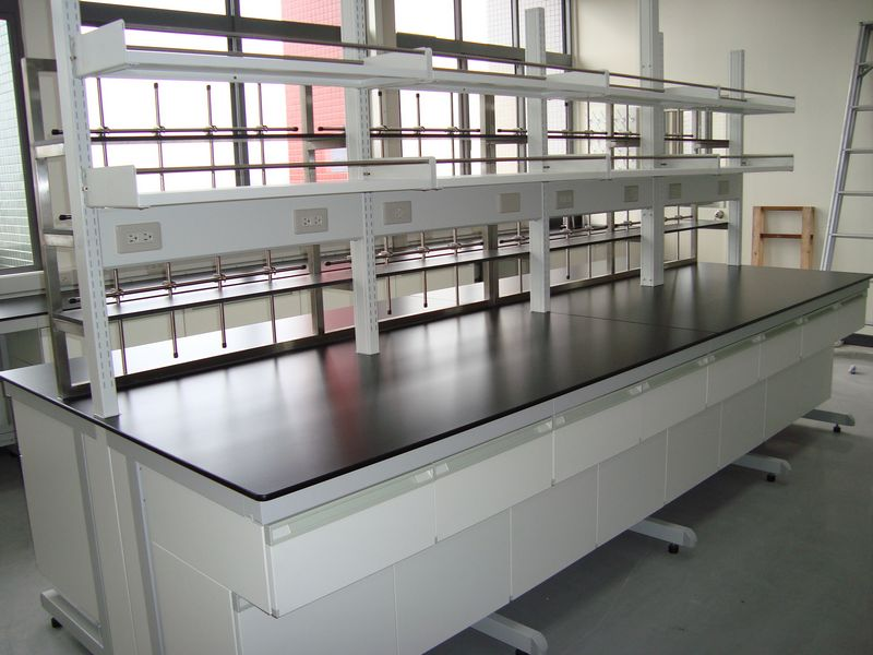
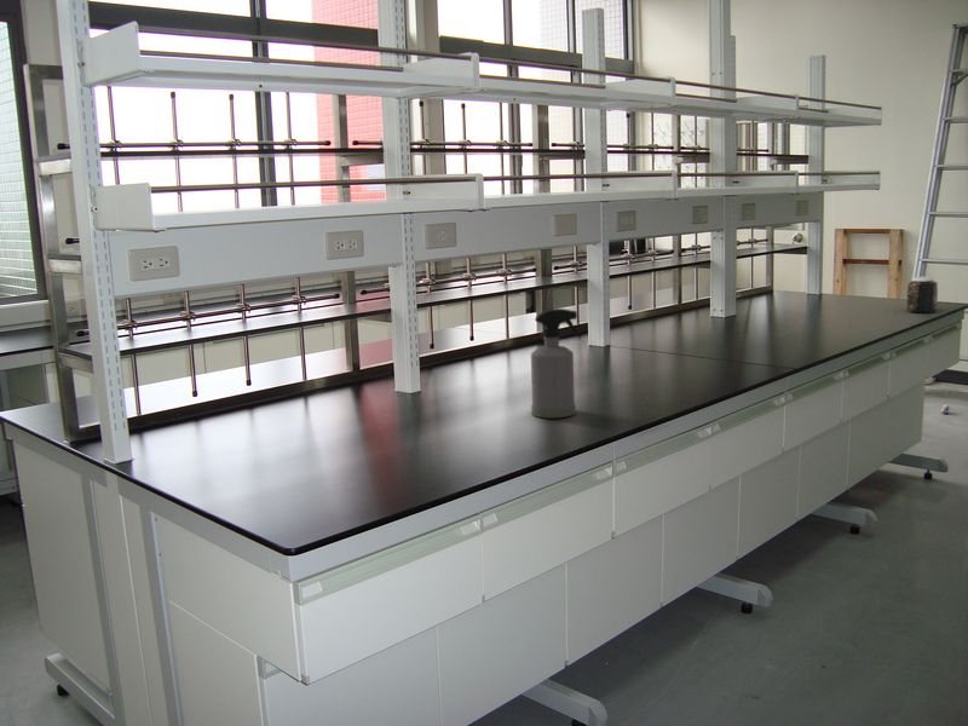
+ spray bottle (555, 361)
+ jar (922, 294)
